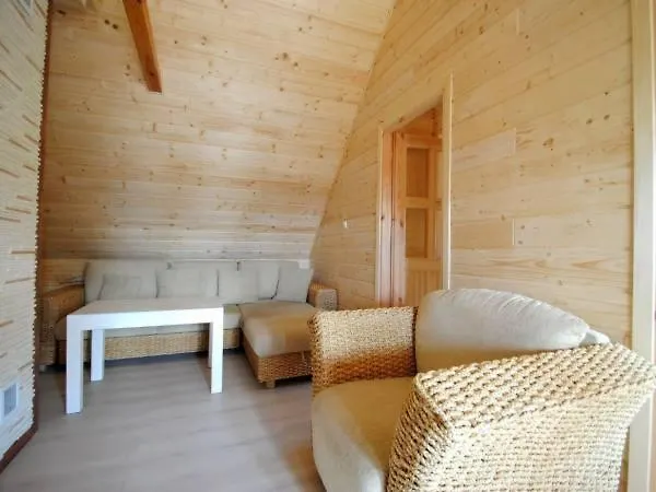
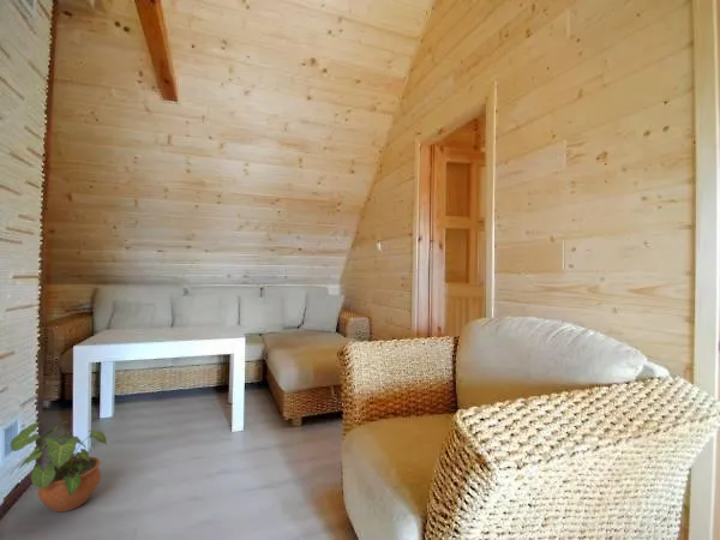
+ potted plant (56, 463)
